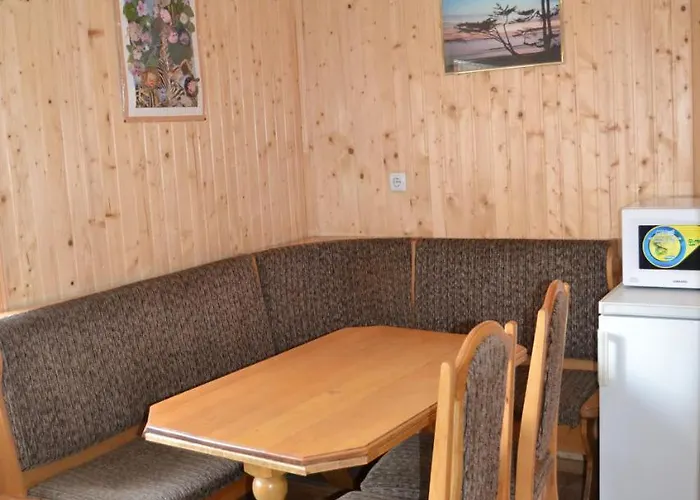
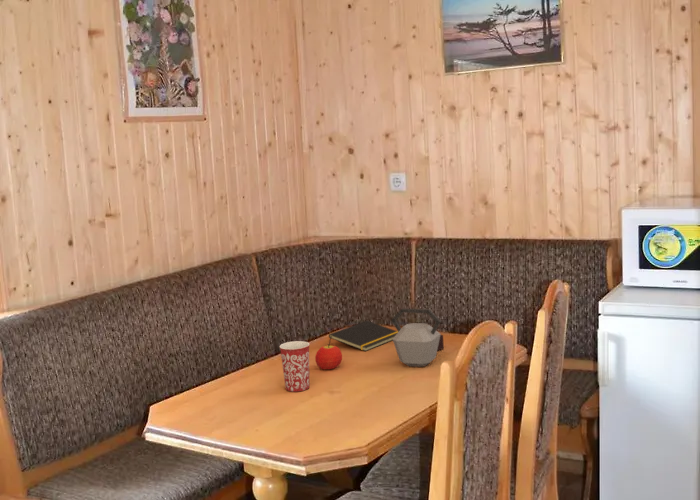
+ mug (298, 364)
+ notepad (366, 335)
+ fruit (328, 356)
+ kettle (424, 331)
